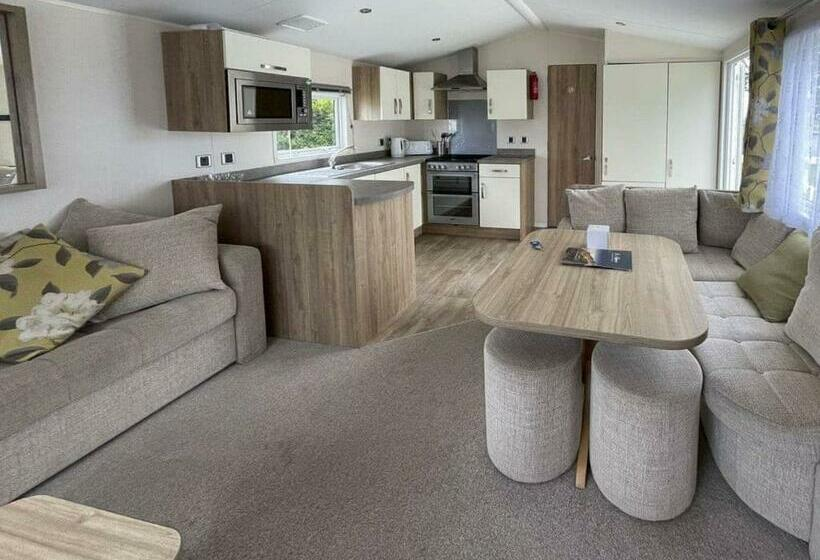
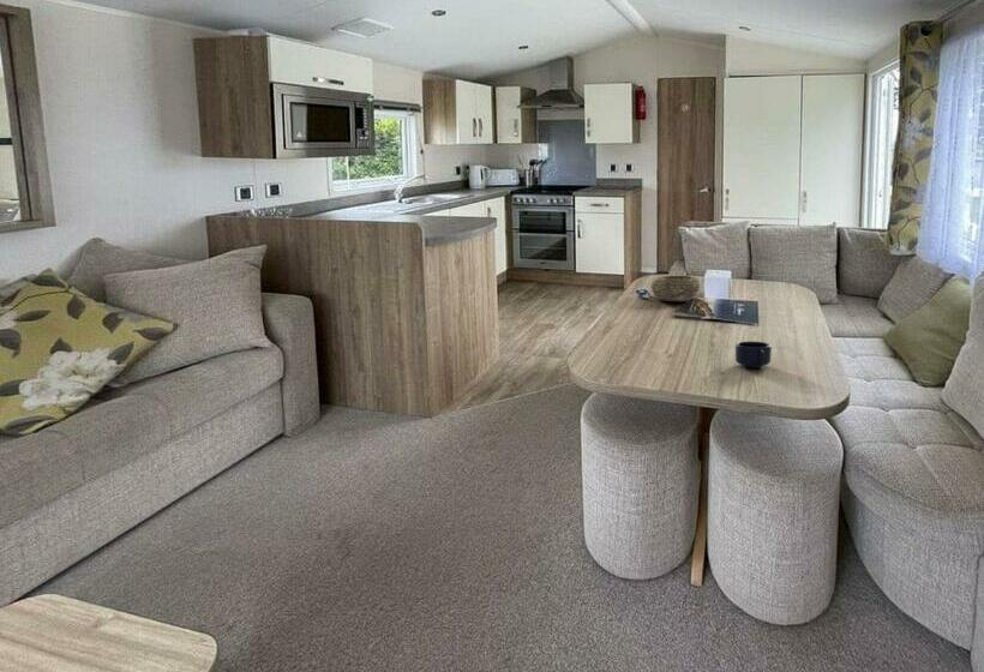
+ bowl (674, 288)
+ mug (754, 355)
